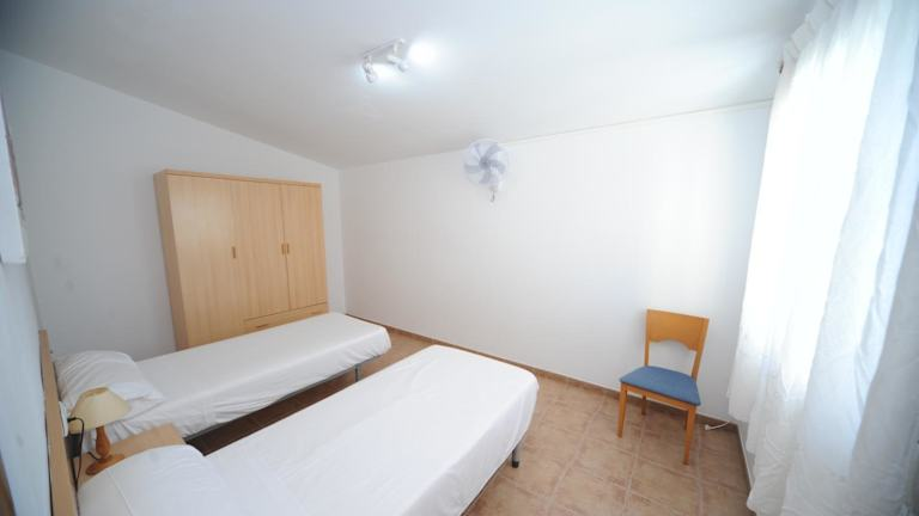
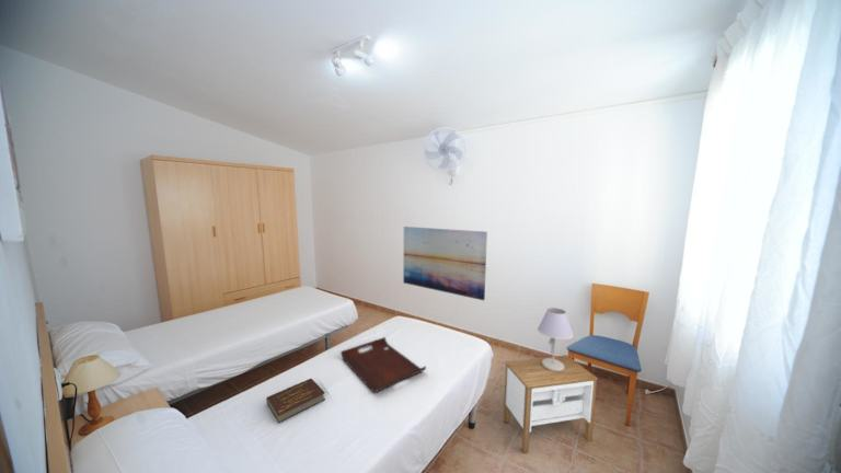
+ nightstand (546, 399)
+ serving tray (381, 361)
+ book (296, 397)
+ table lamp (554, 338)
+ wall art (440, 259)
